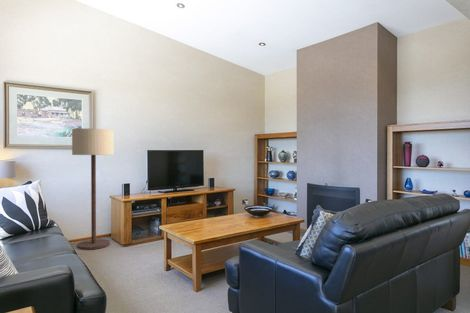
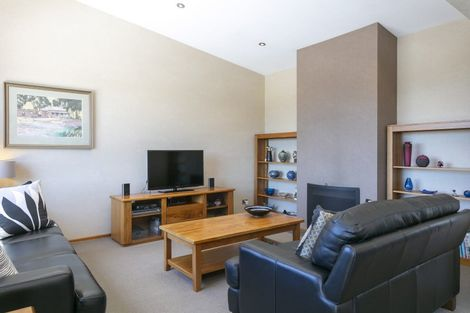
- floor lamp (93, 187)
